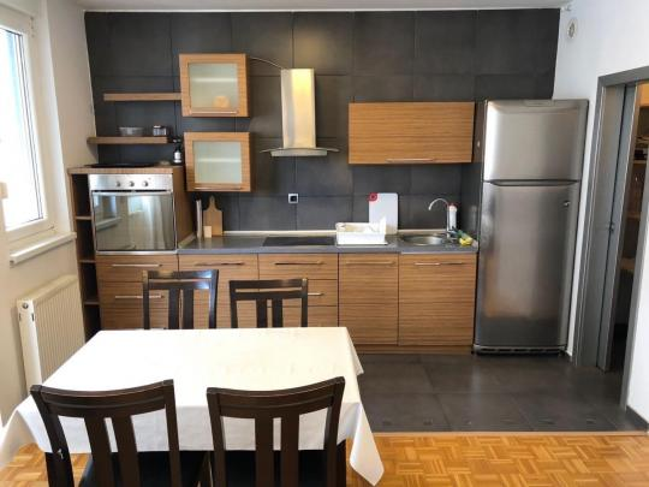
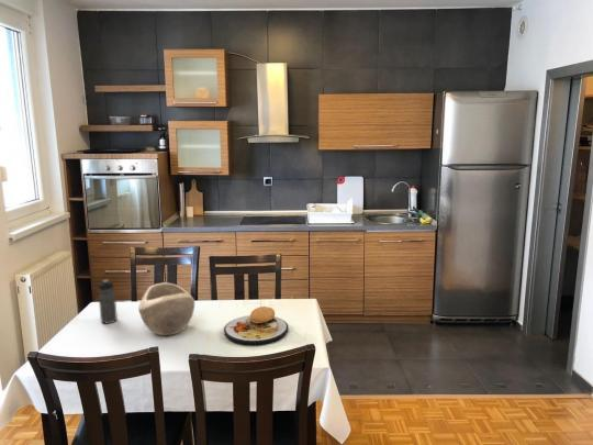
+ water bottle (107, 300)
+ decorative bowl (167, 309)
+ plate (256, 315)
